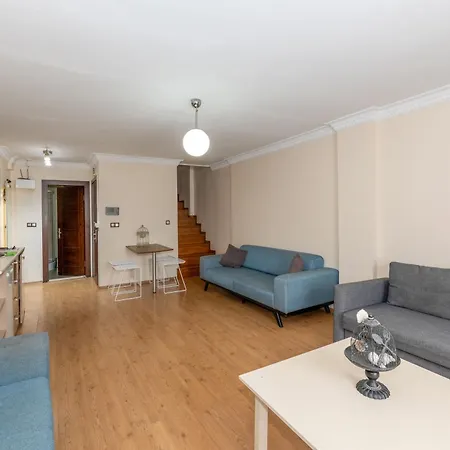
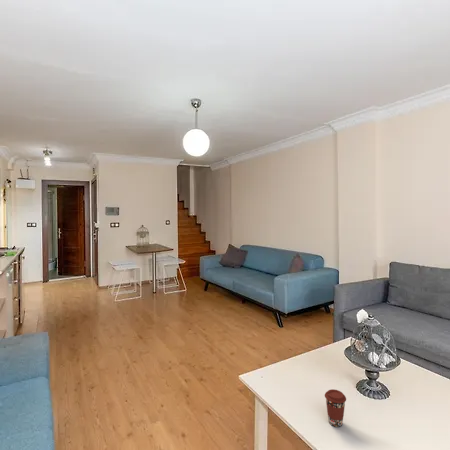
+ coffee cup (335, 408)
